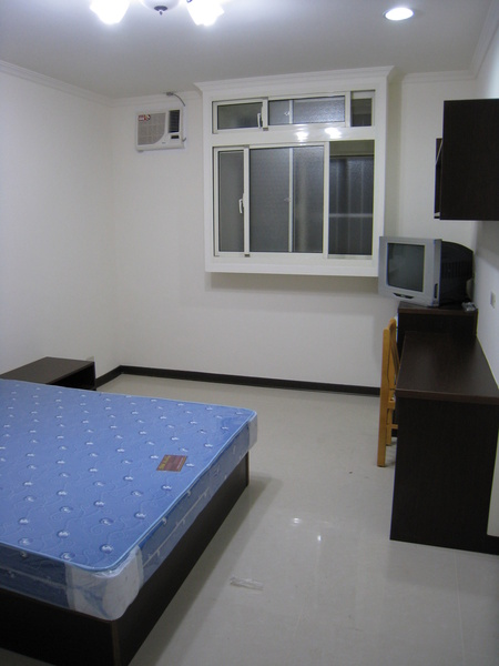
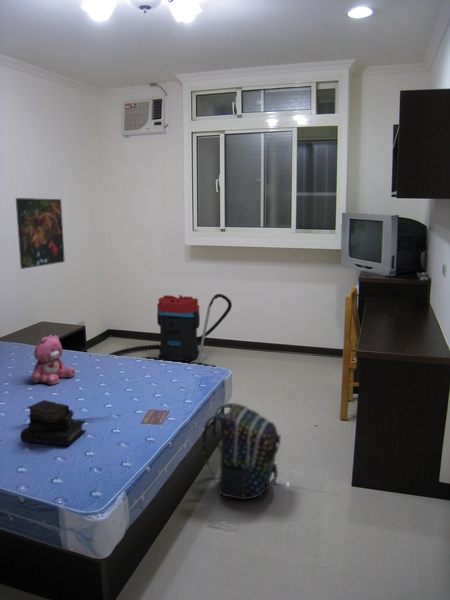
+ backpack (241, 450)
+ teddy bear (51, 357)
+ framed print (41, 232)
+ diary (53, 420)
+ vacuum cleaner (170, 326)
